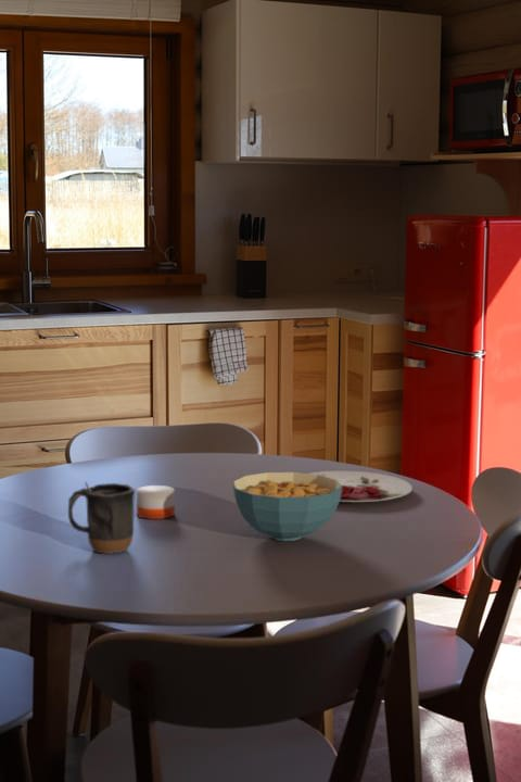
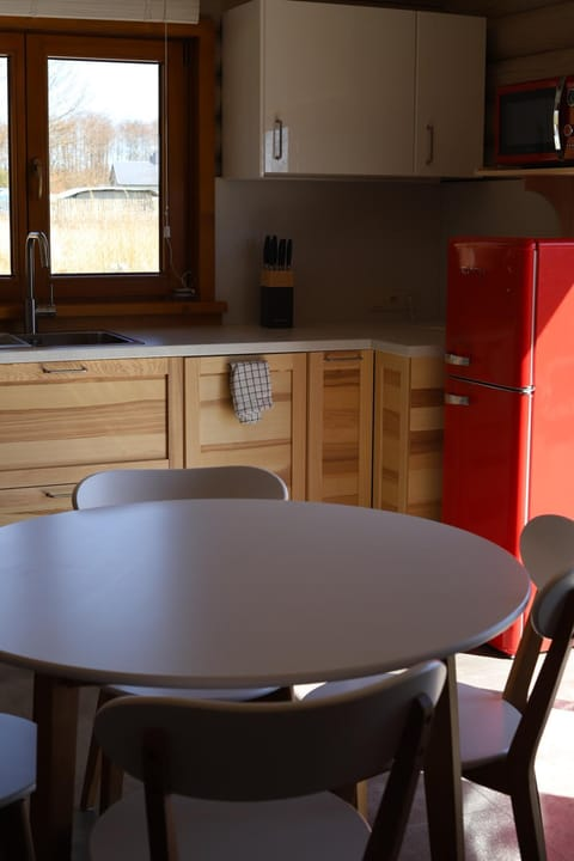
- mug (102, 514)
- plate (348, 484)
- cereal bowl (285, 509)
- candle (155, 488)
